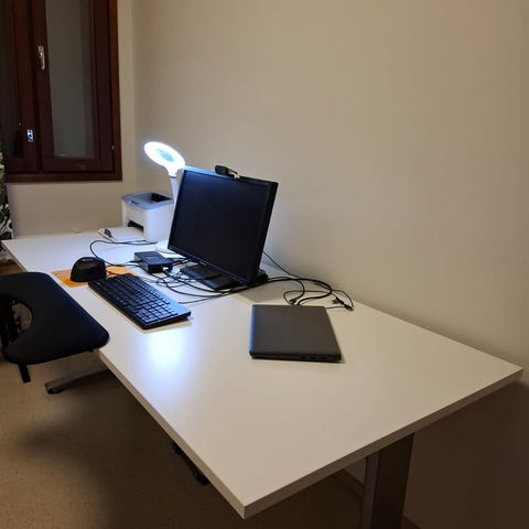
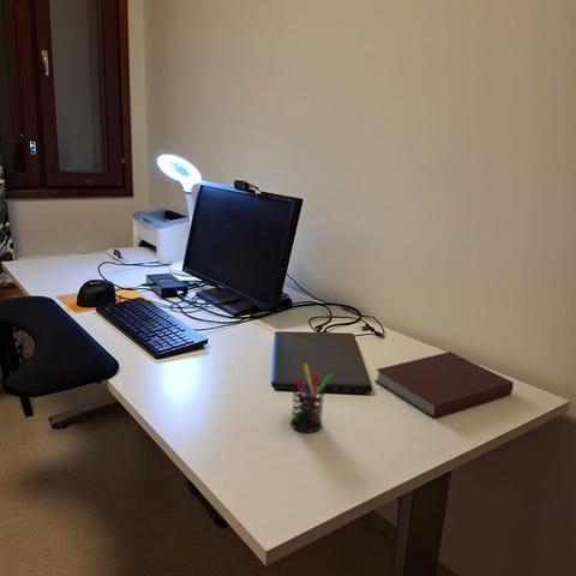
+ notebook (443, 382)
+ pen holder (312, 396)
